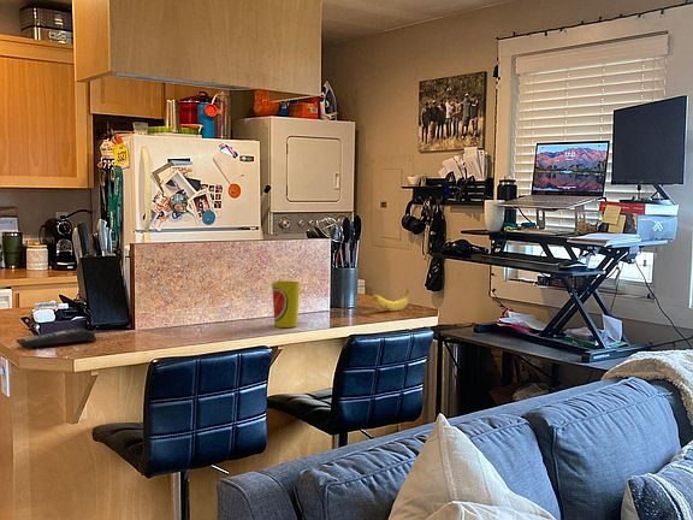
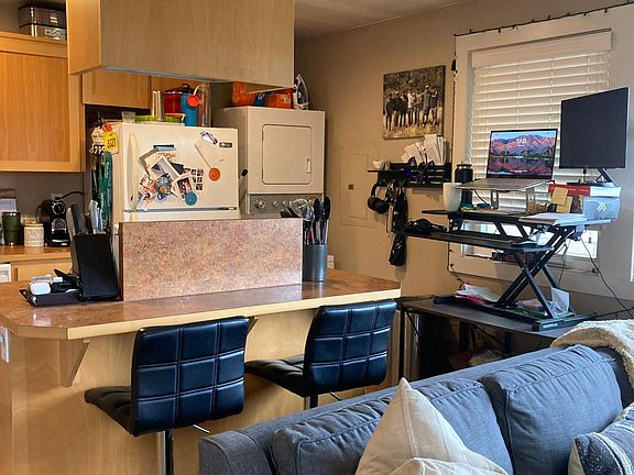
- cup (285, 303)
- remote control (57, 337)
- banana (391, 301)
